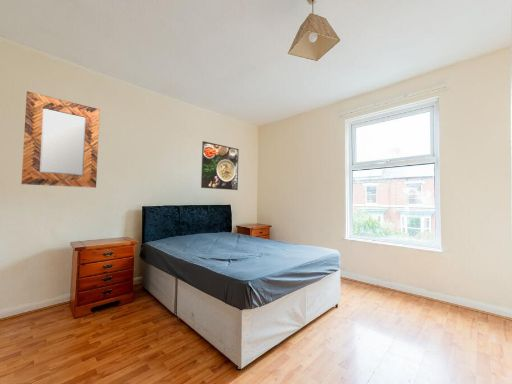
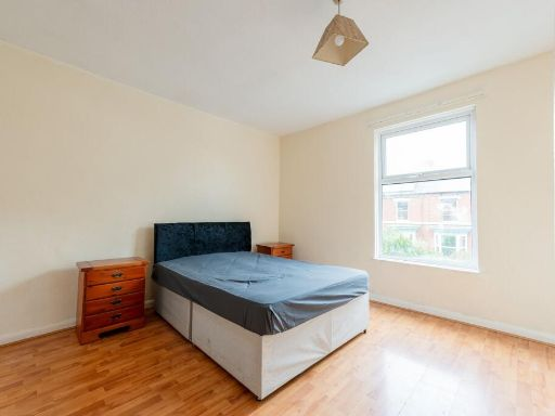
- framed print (221, 167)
- home mirror (63, 143)
